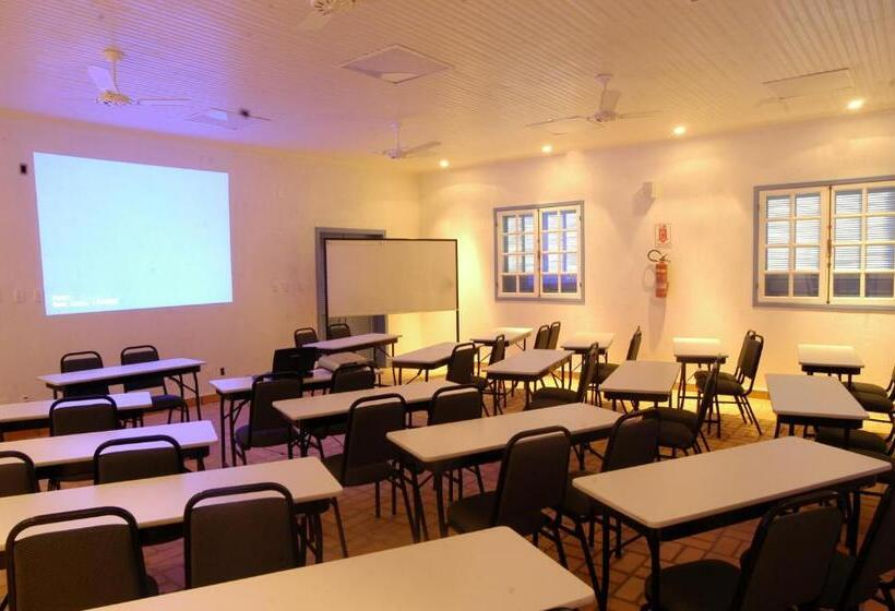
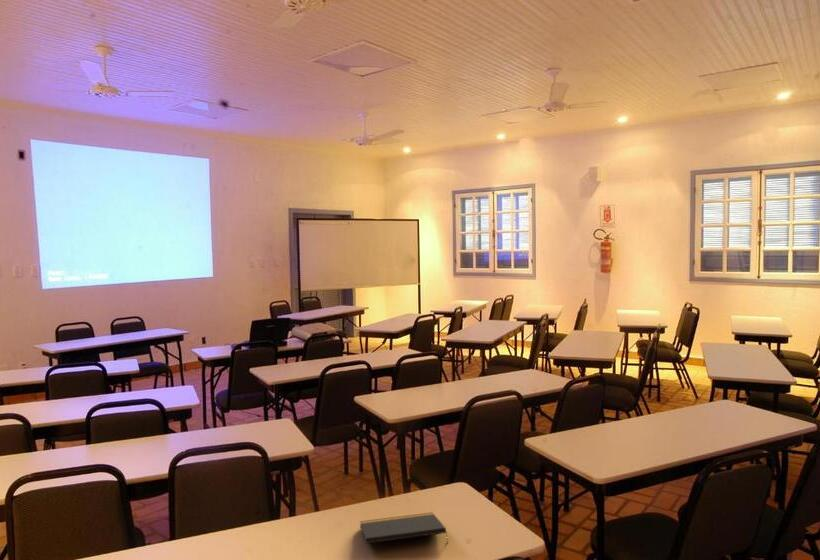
+ notepad (401, 527)
